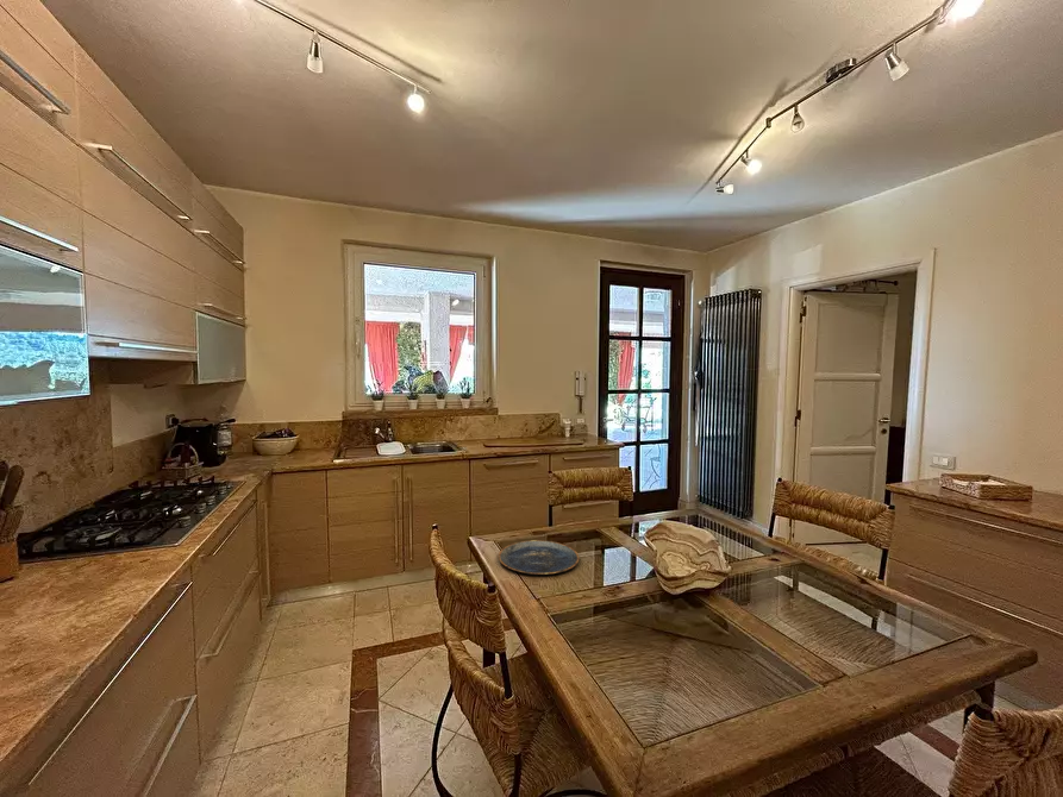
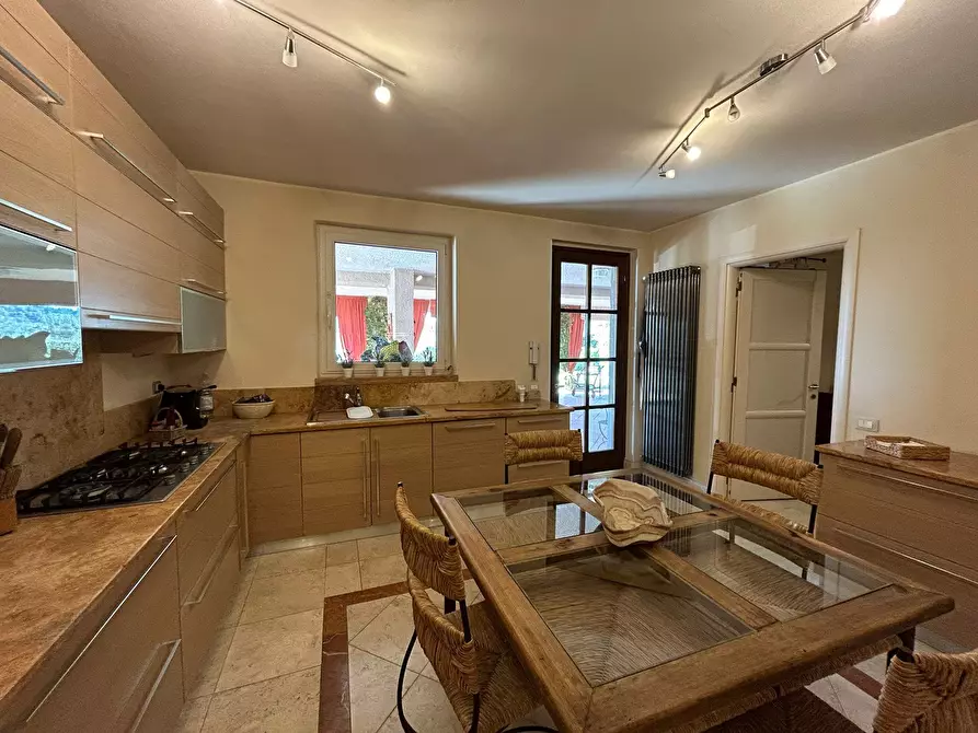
- plate (538, 557)
